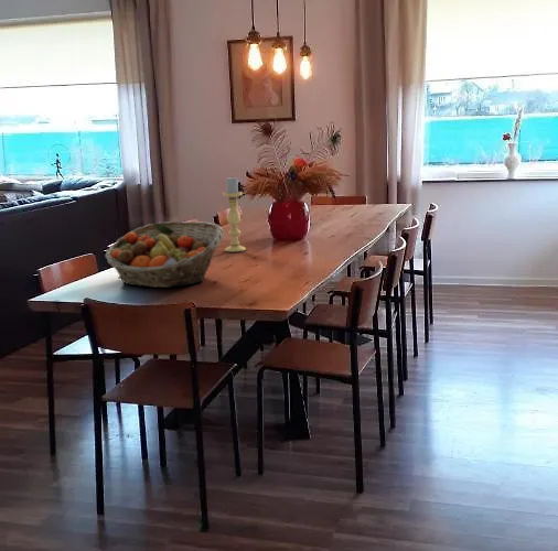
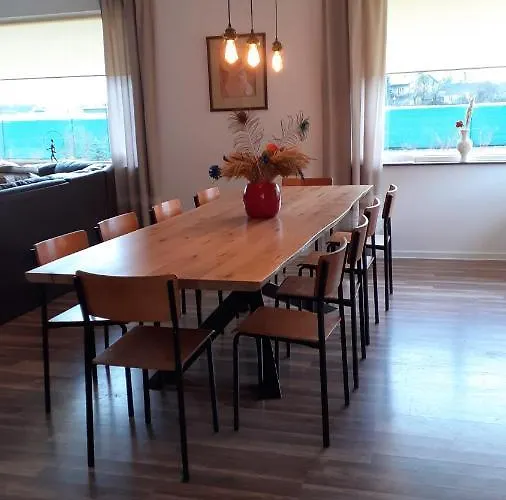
- fruit basket (164, 252)
- candle holder (233, 213)
